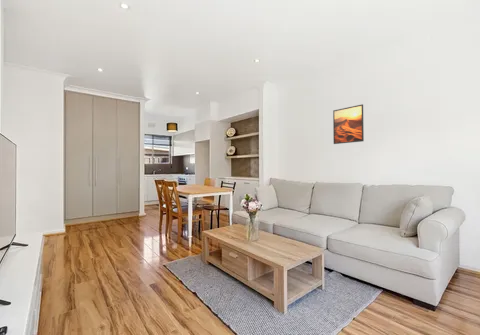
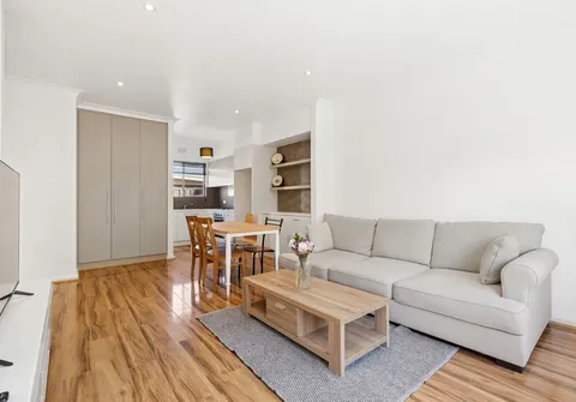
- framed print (347, 125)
